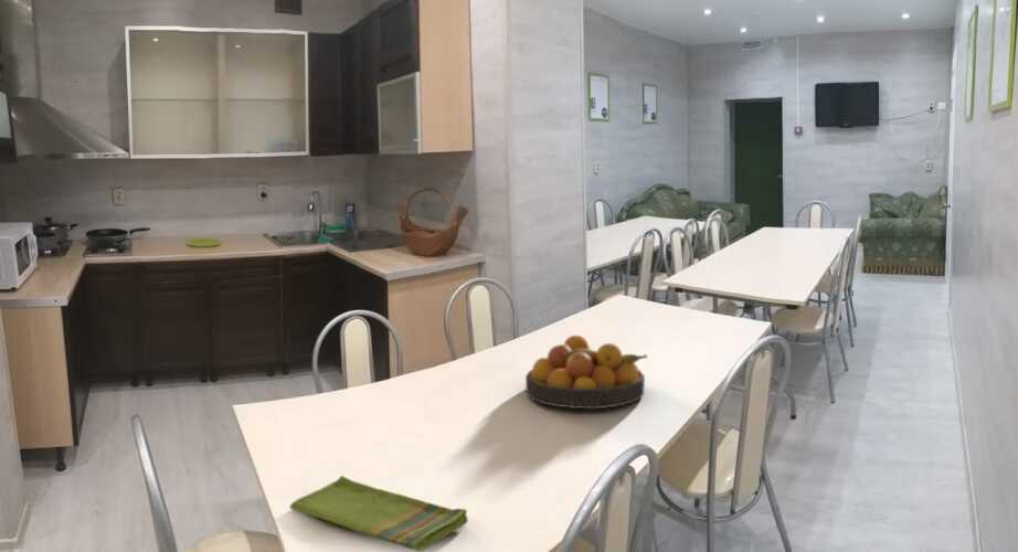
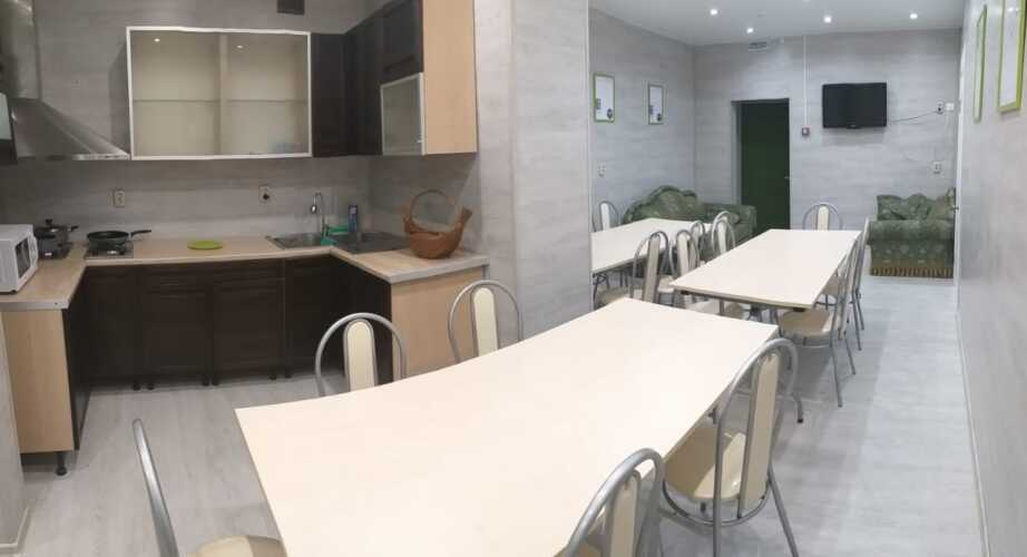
- fruit bowl (584, 367)
- dish towel (377, 509)
